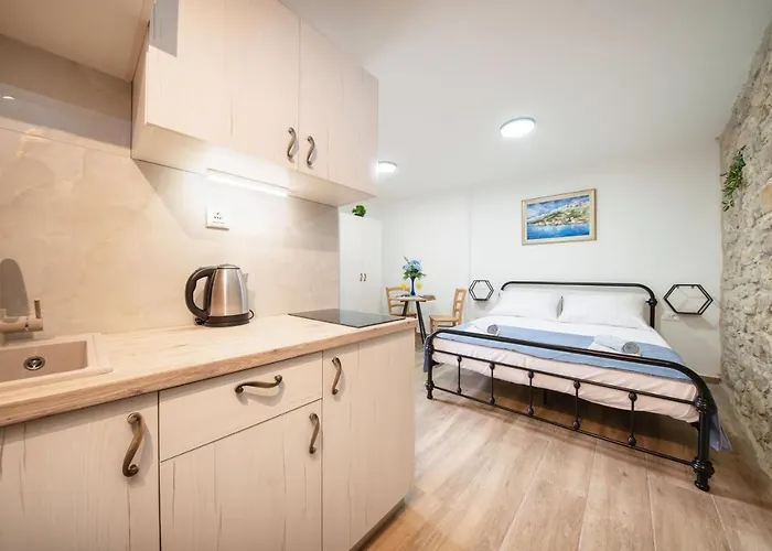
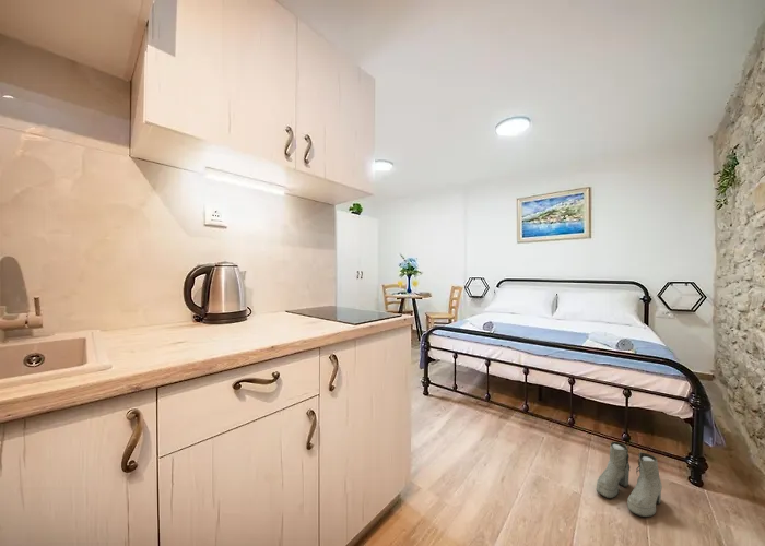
+ boots (628, 474)
